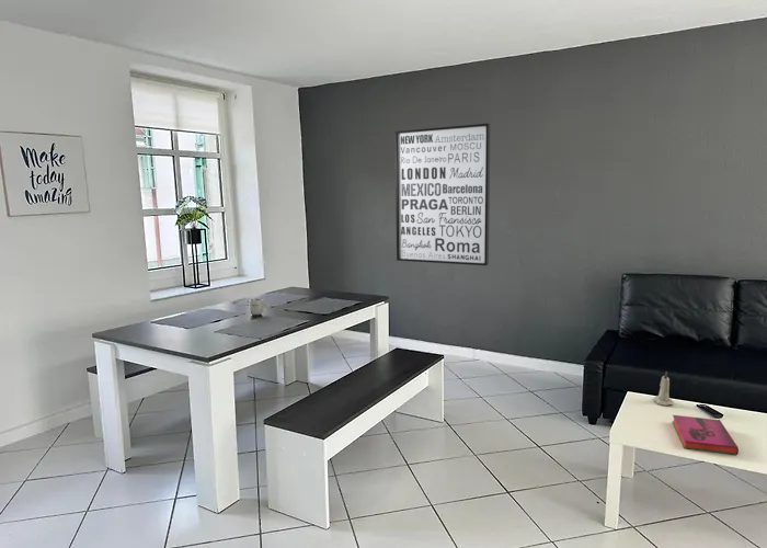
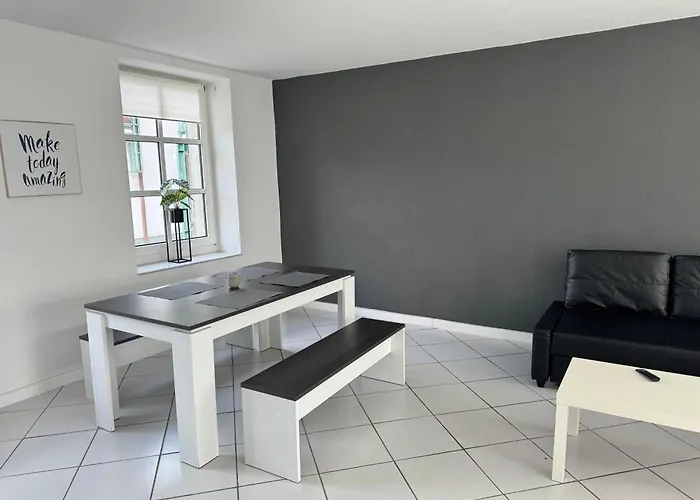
- wall art (440, 196)
- hardback book (702, 433)
- candle (663, 386)
